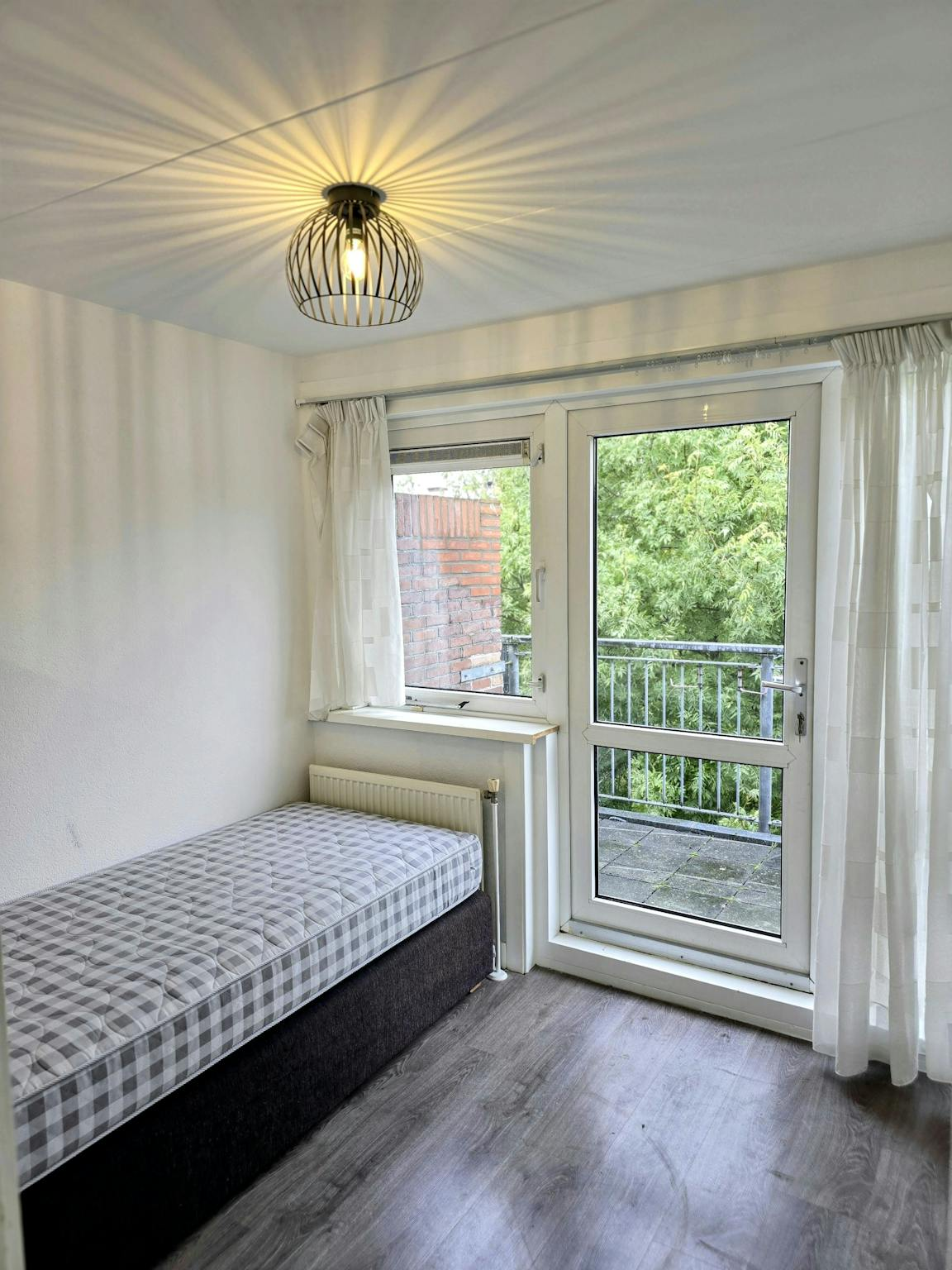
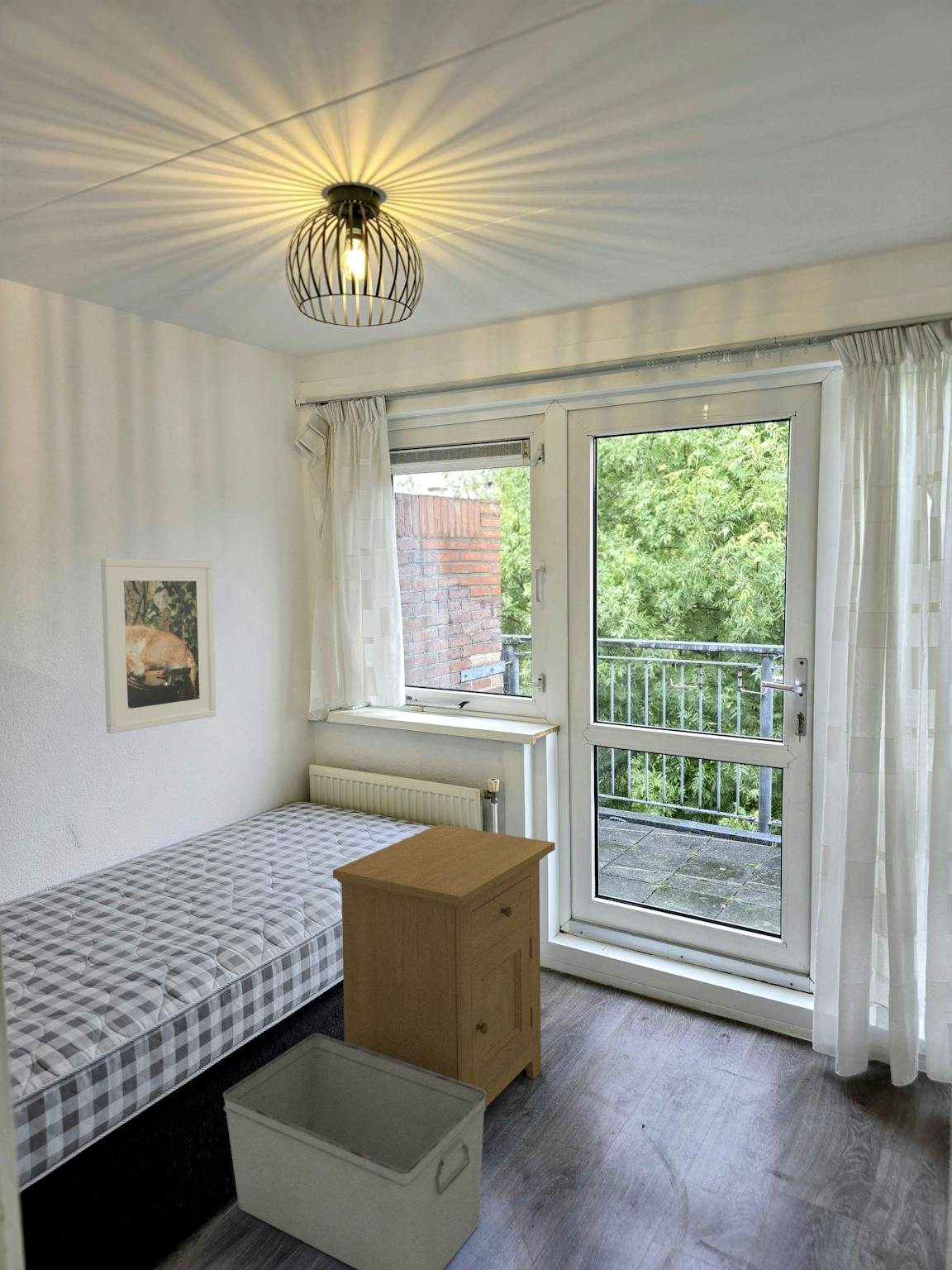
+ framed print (162, 642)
+ storage bin (355, 1153)
+ nightstand (450, 975)
